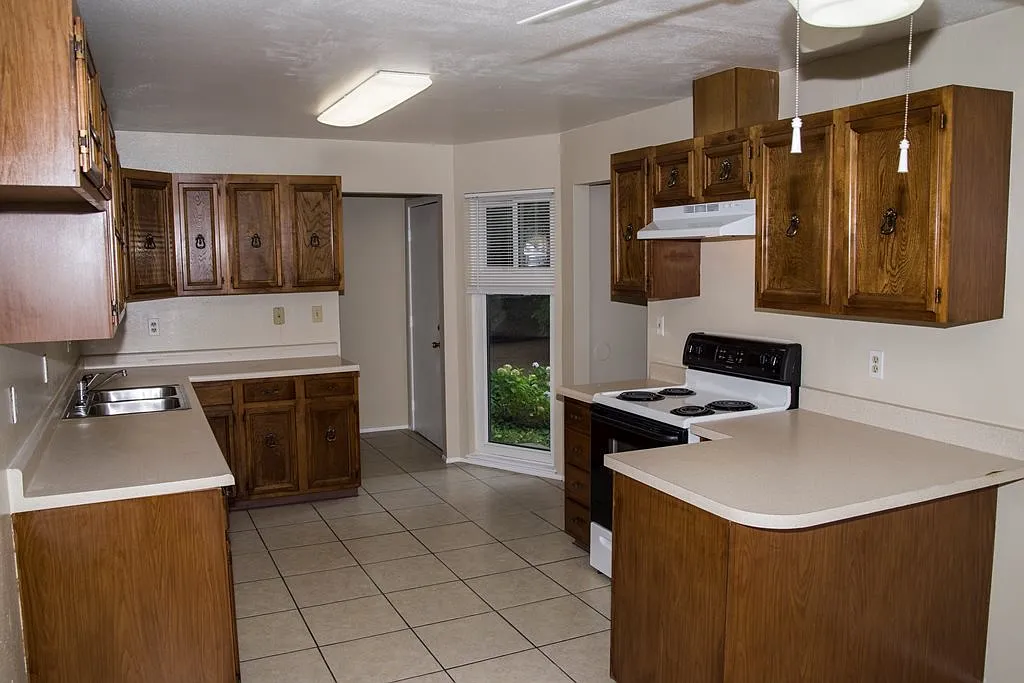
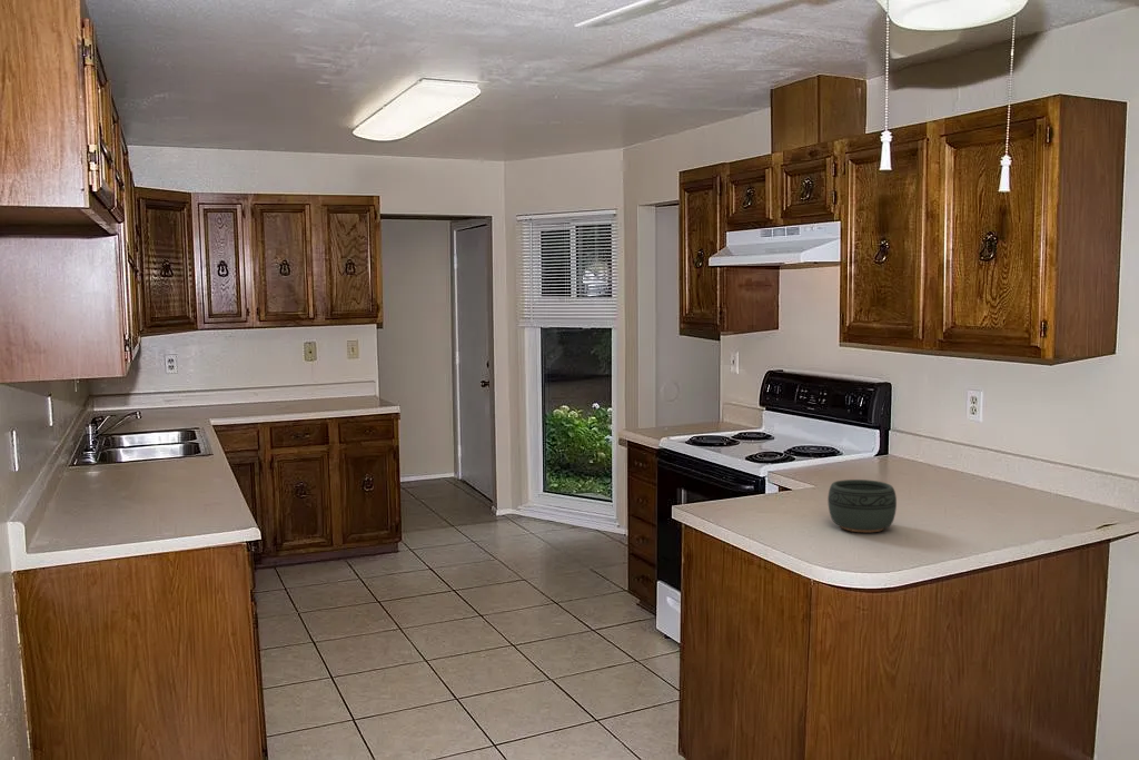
+ bowl (861, 505)
